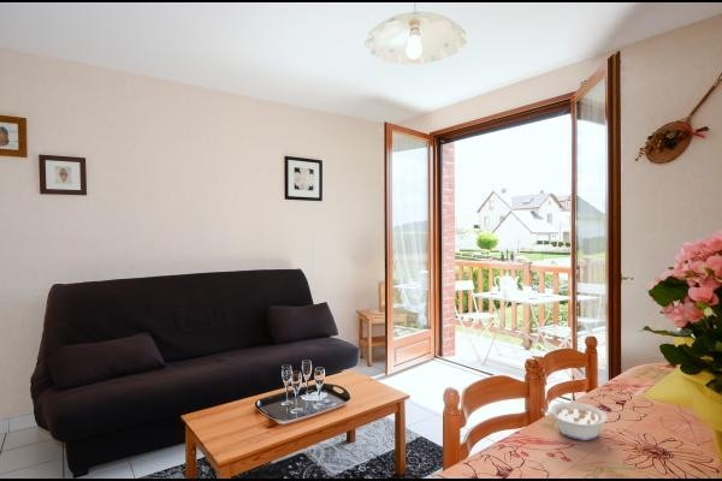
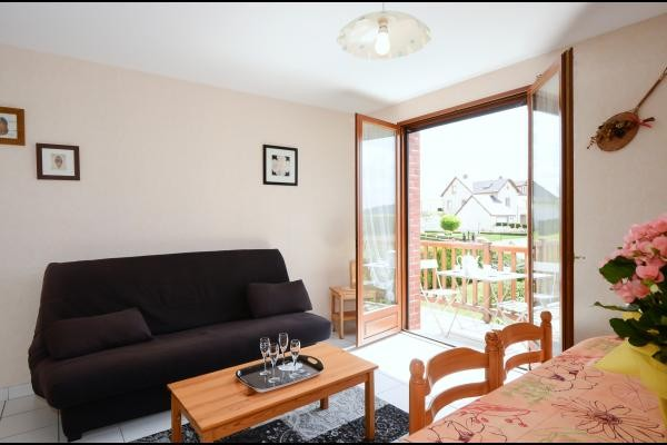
- legume (576, 421)
